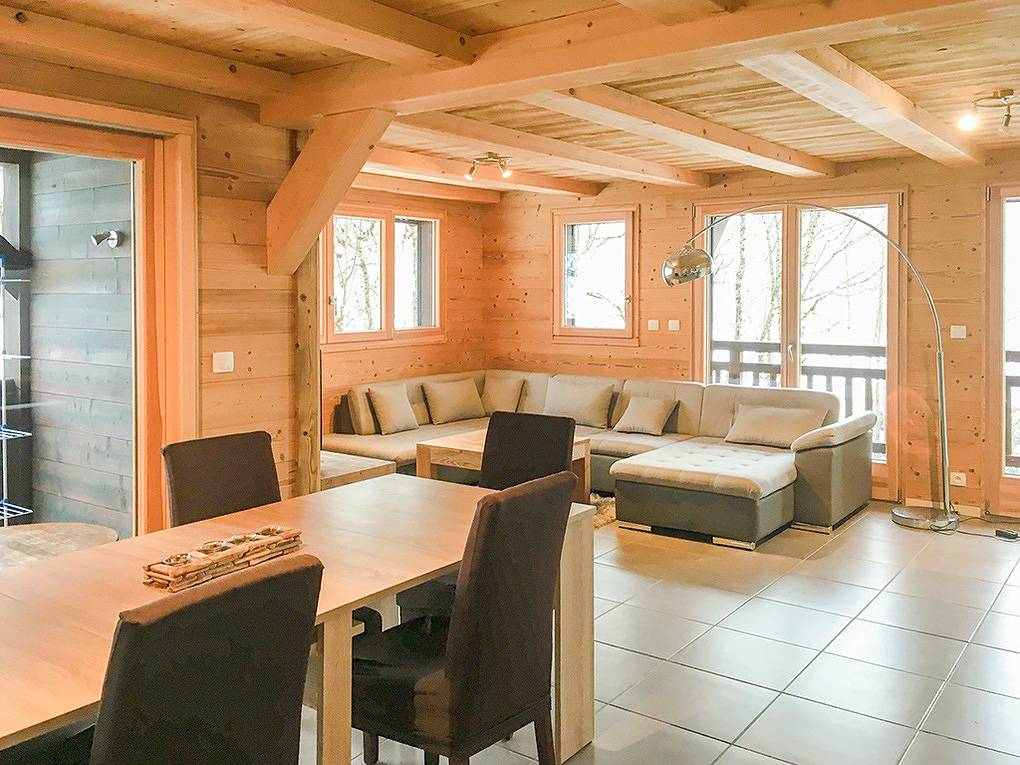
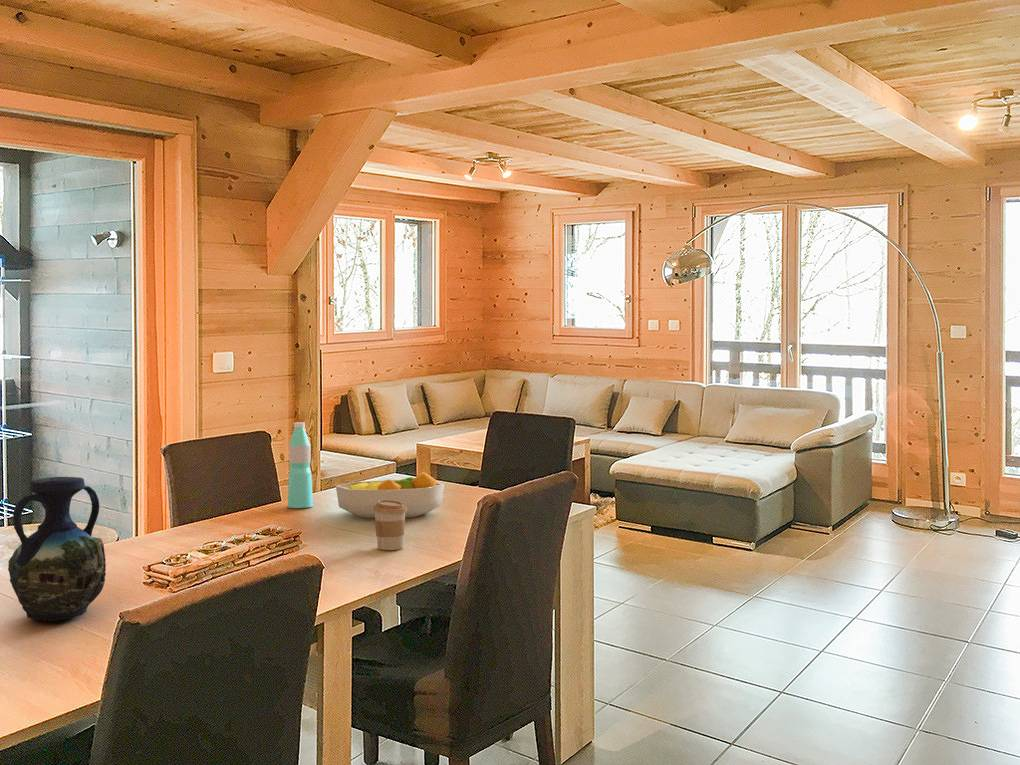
+ fruit bowl (390, 492)
+ water bottle (299, 464)
+ vase (58, 547)
+ coffee cup (390, 524)
